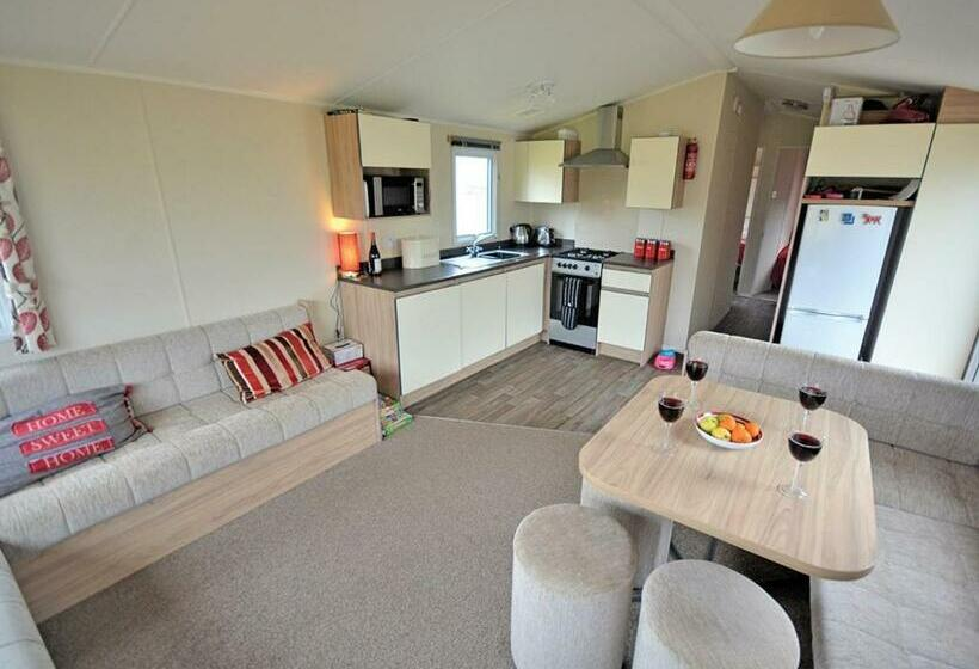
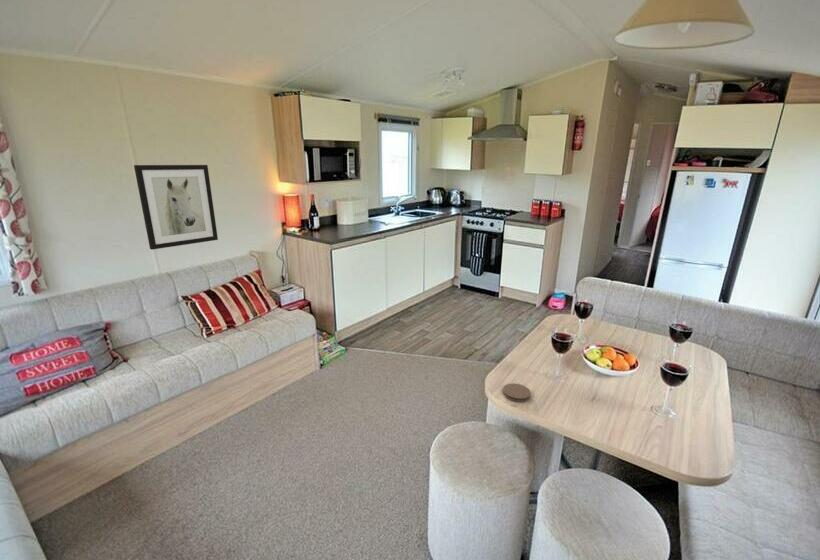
+ coaster (516, 392)
+ wall art (179, 205)
